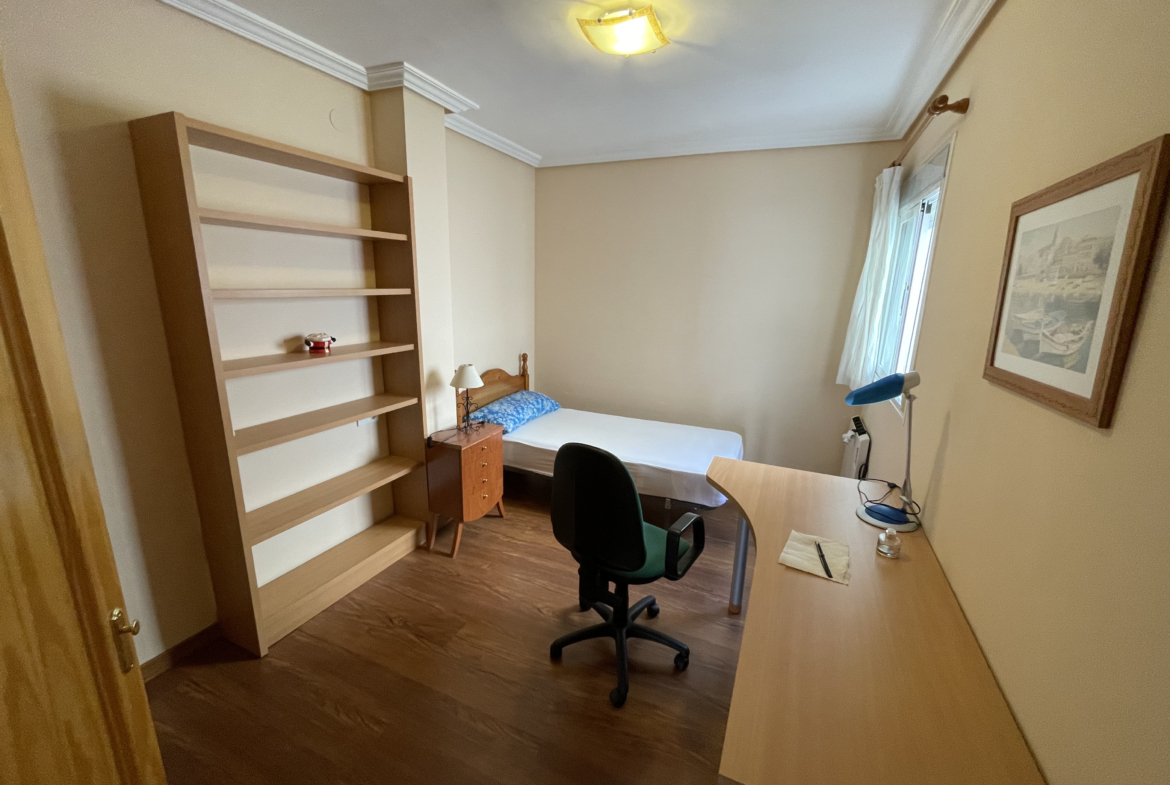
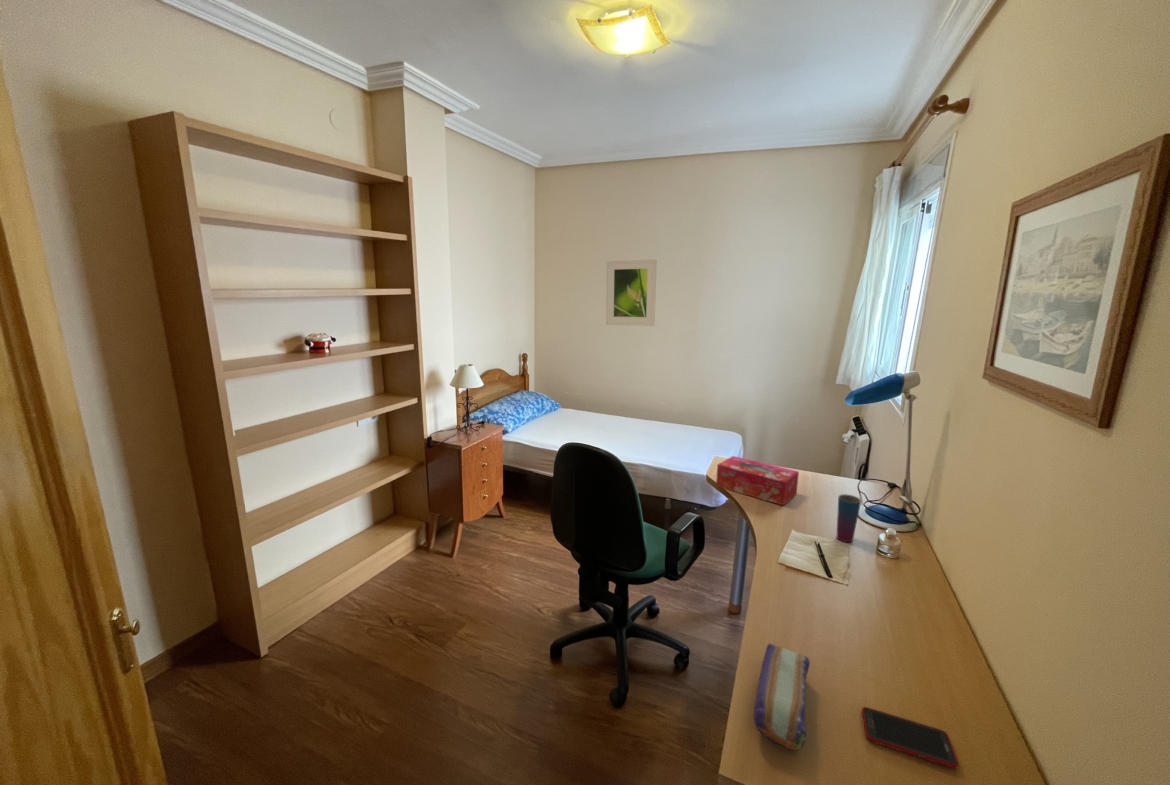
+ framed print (630, 293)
+ cell phone (907, 736)
+ tissue box (756, 478)
+ cup (847, 518)
+ pencil case (783, 691)
